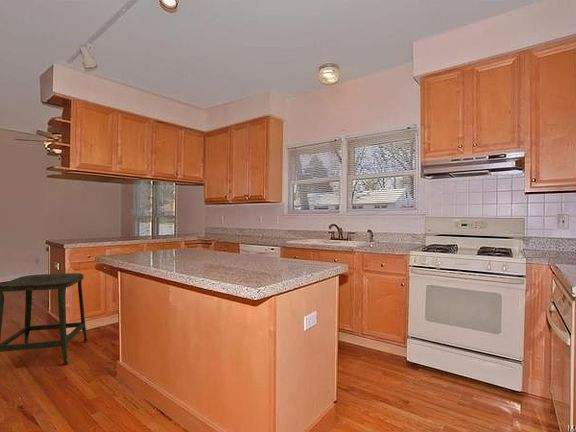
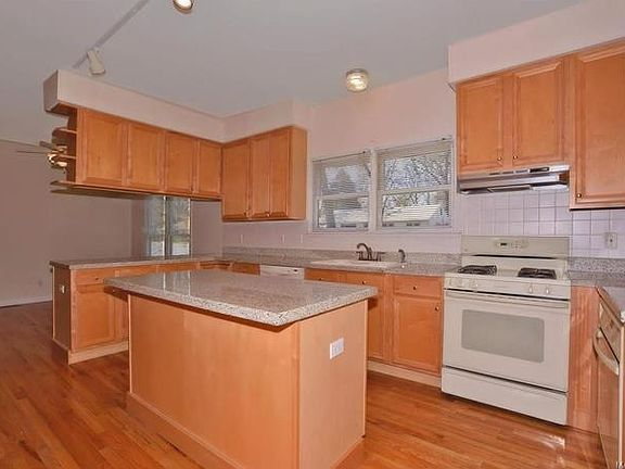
- stool (44, 325)
